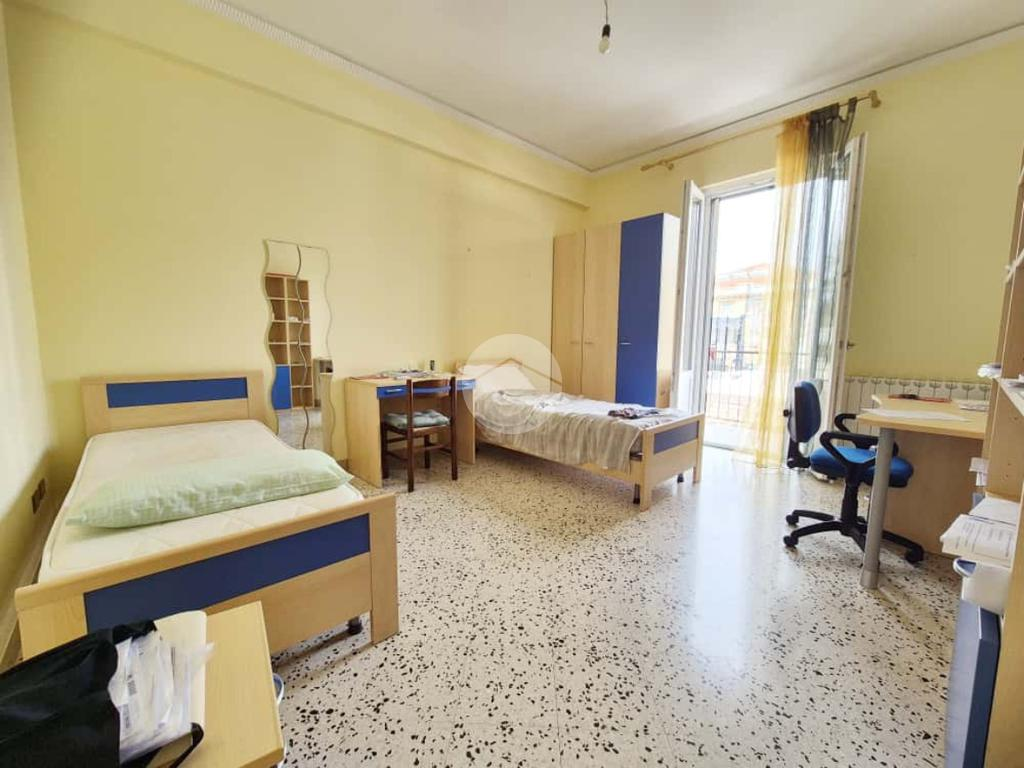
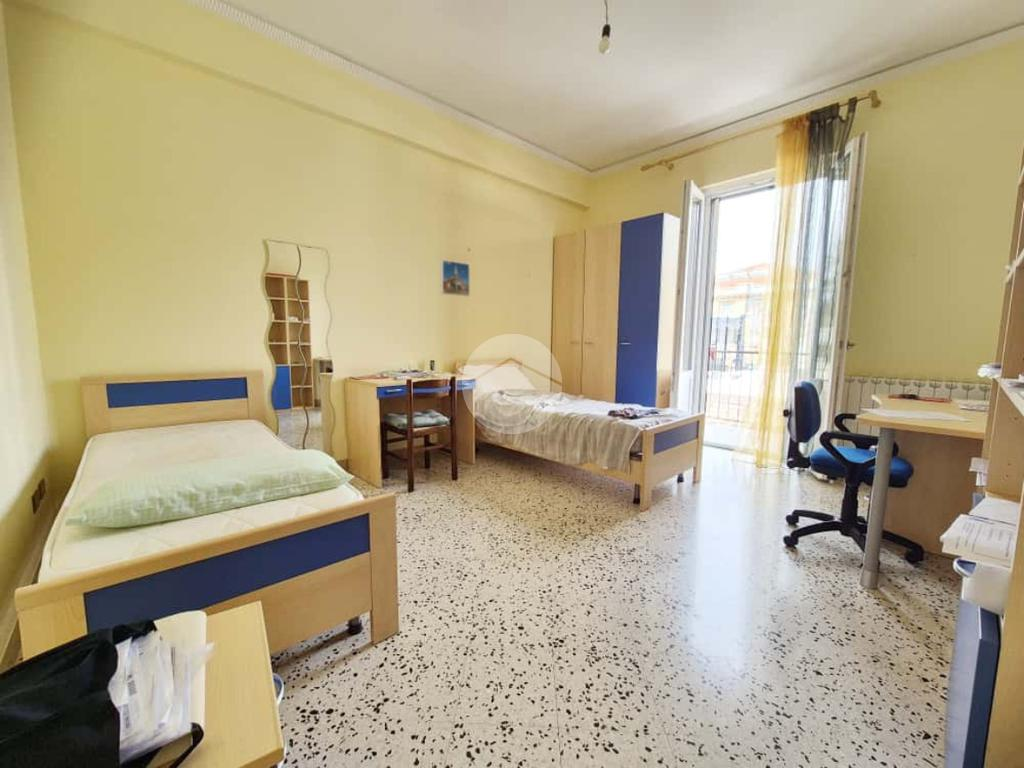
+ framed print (455, 278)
